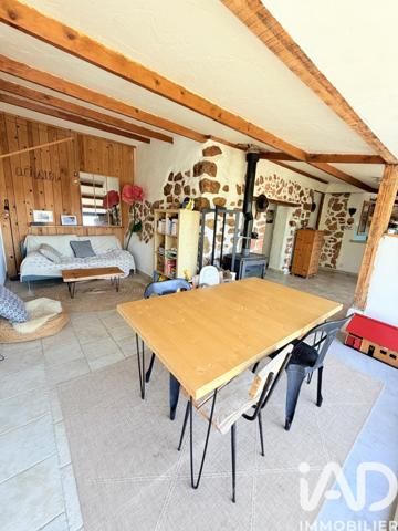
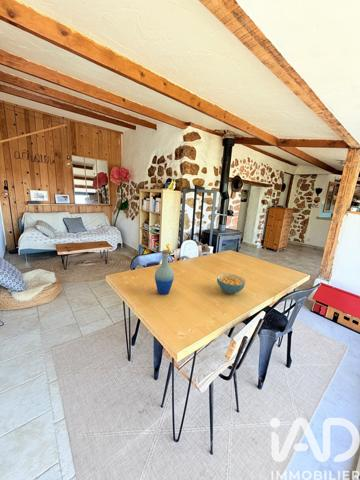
+ bottle (164, 271)
+ cereal bowl (230, 285)
